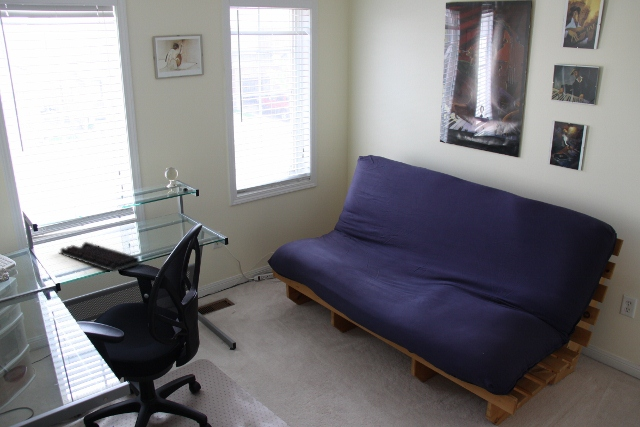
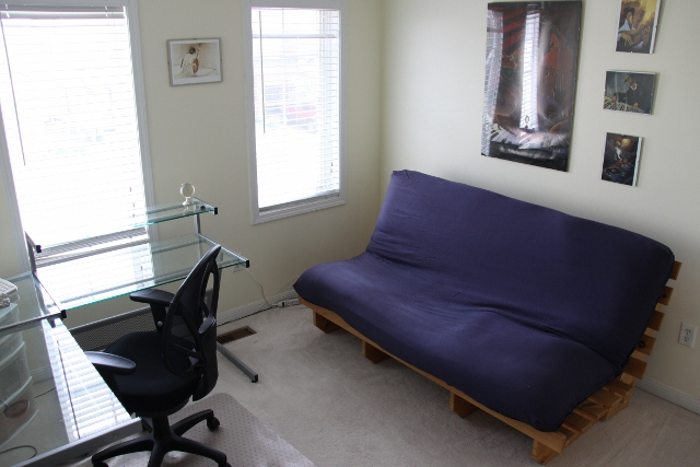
- computer keyboard (99, 255)
